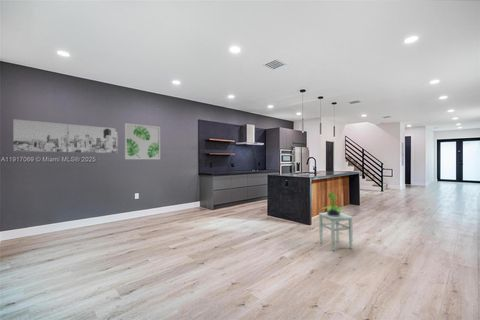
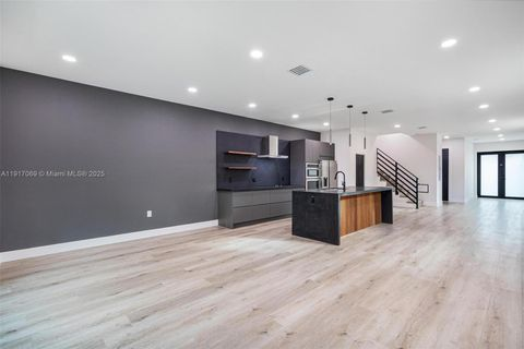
- potted plant (333, 203)
- wall art (143, 142)
- stool (335, 230)
- wall art (71, 138)
